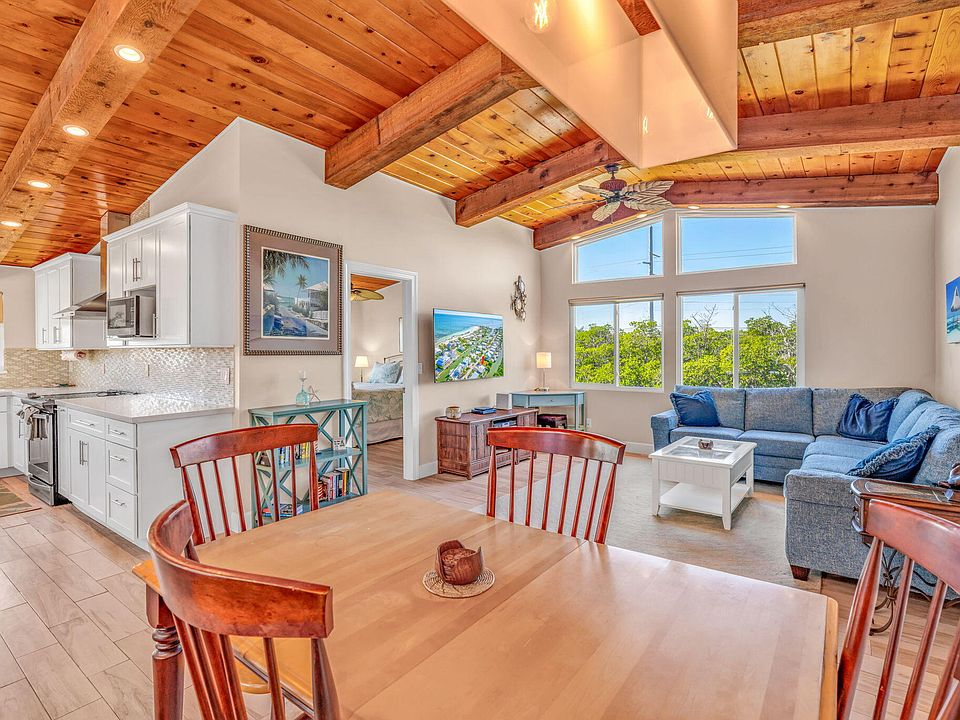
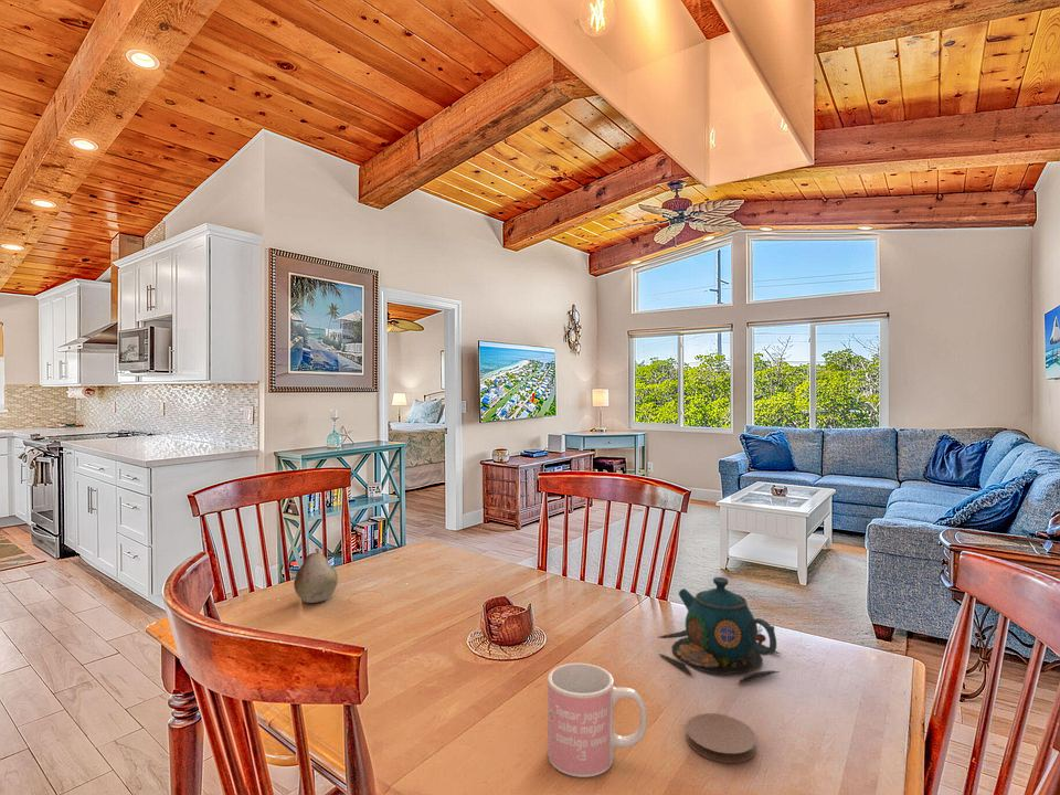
+ coaster (720, 736)
+ fruit (317, 575)
+ mug (592, 717)
+ teapot (719, 617)
